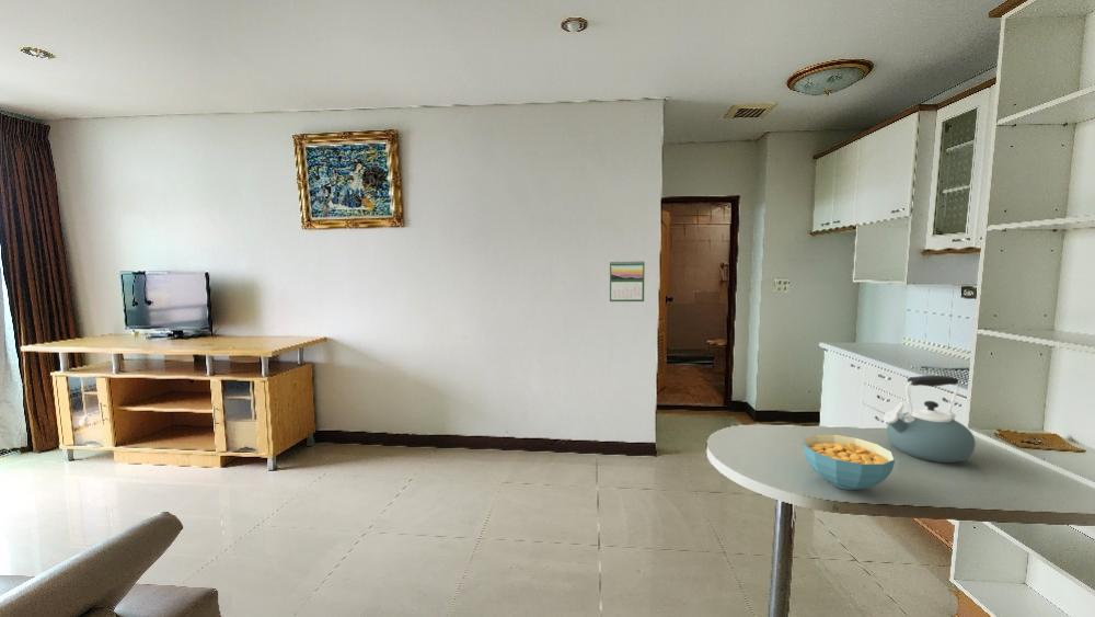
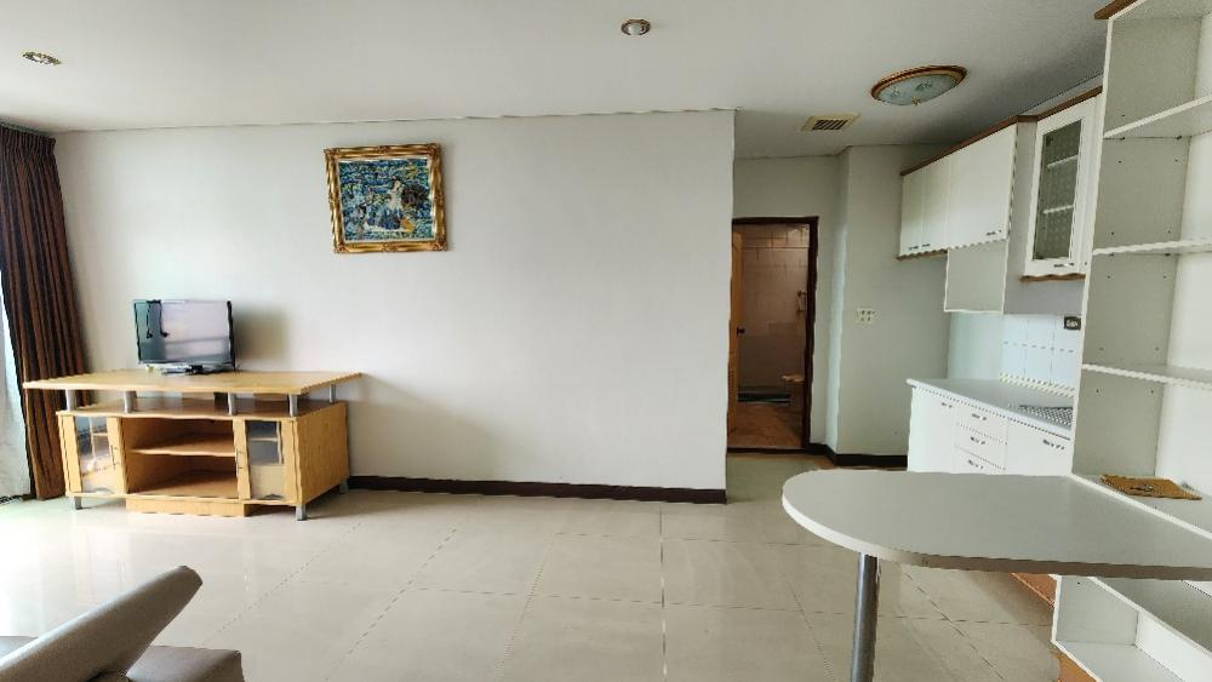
- kettle (923, 414)
- calendar (626, 281)
- cereal bowl (845, 466)
